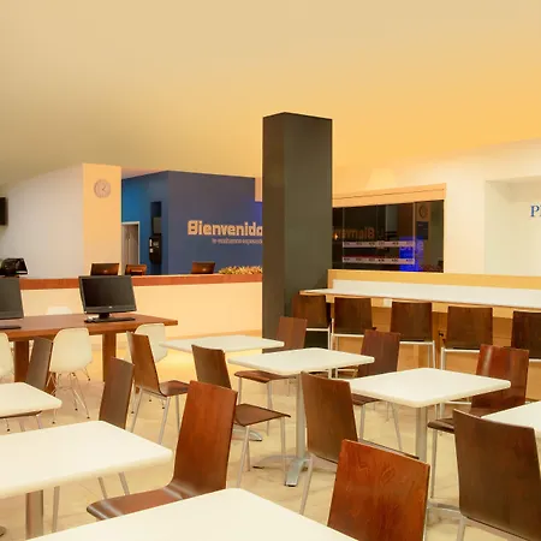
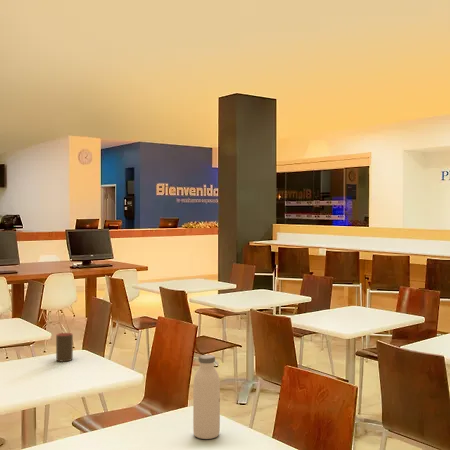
+ cup (64, 347)
+ water bottle (206, 395)
